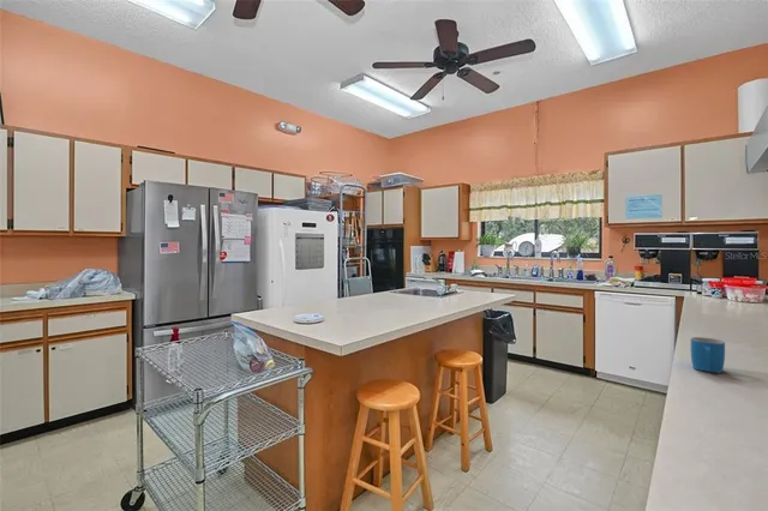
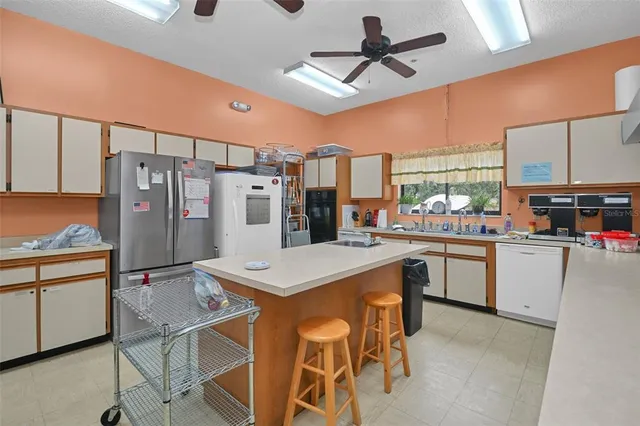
- mug (707, 355)
